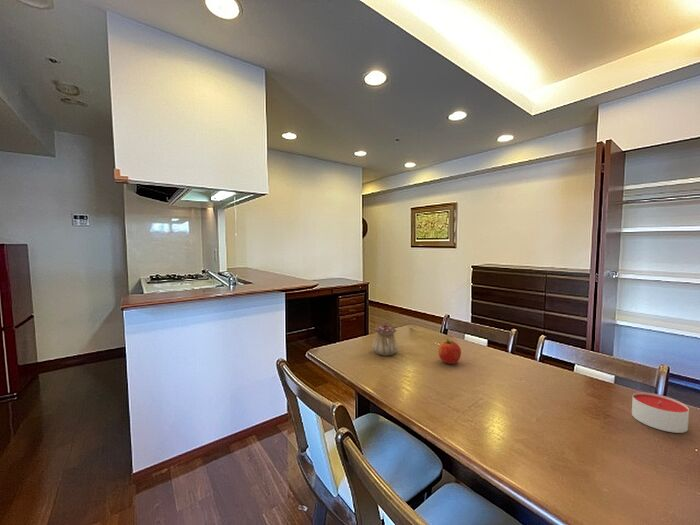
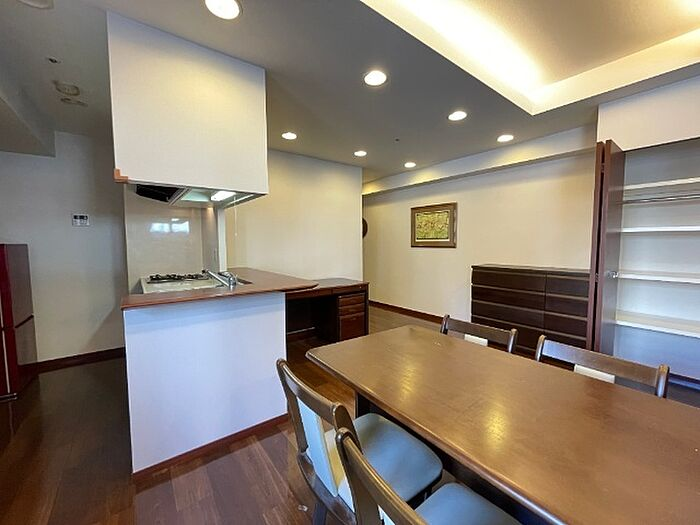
- candle (659, 410)
- apple (449, 350)
- teapot (385, 337)
